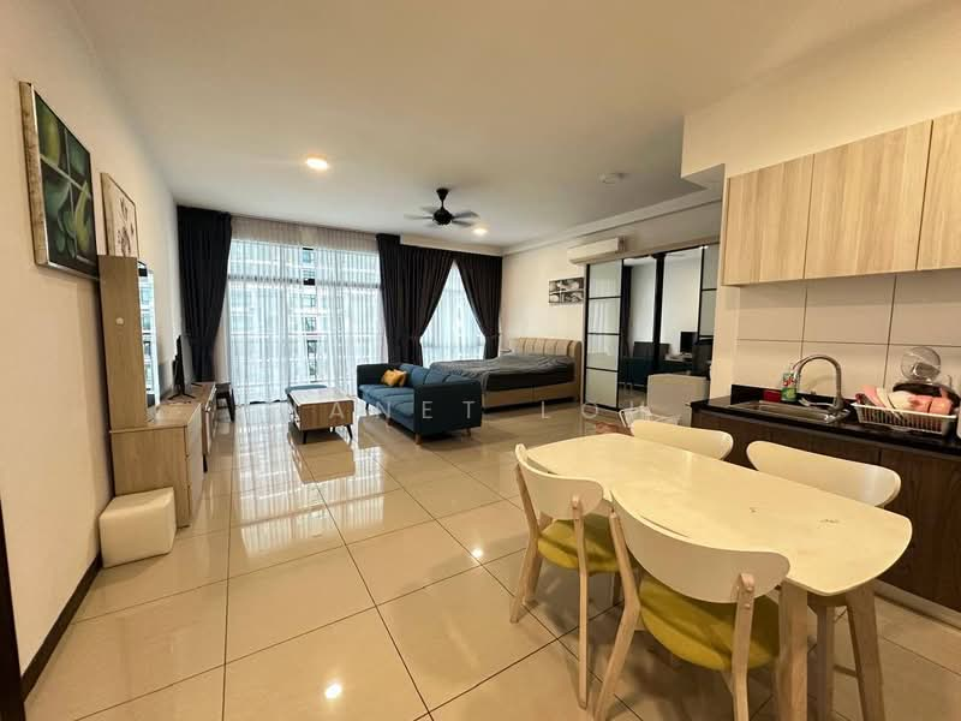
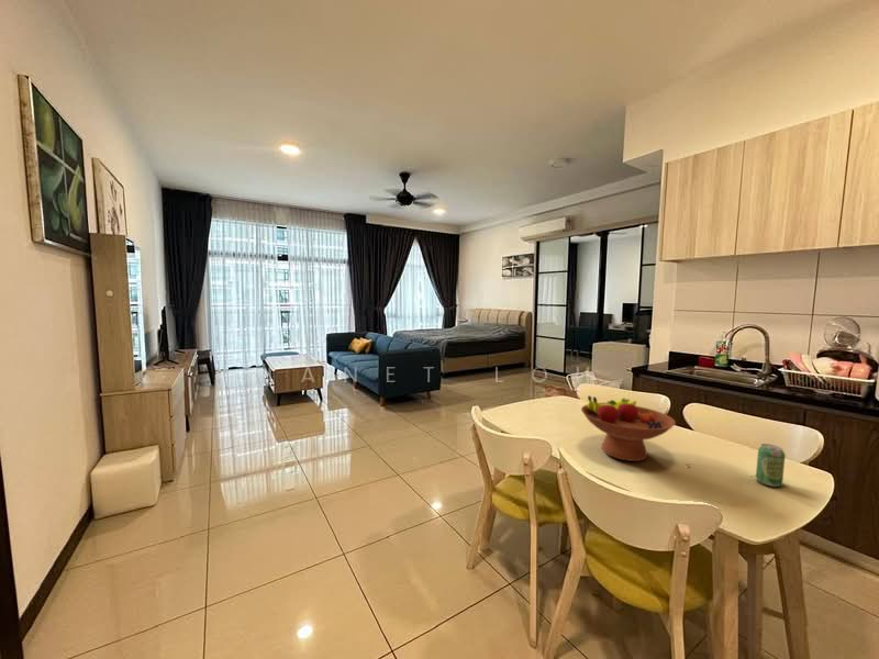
+ beverage can (770, 465)
+ fruit bowl (625, 426)
